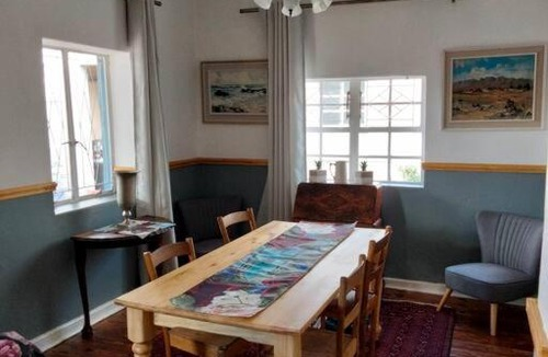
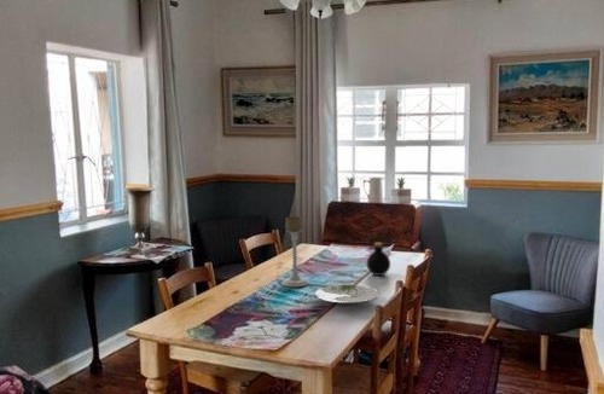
+ bottle (378, 259)
+ plate (347, 297)
+ candle holder (294, 250)
